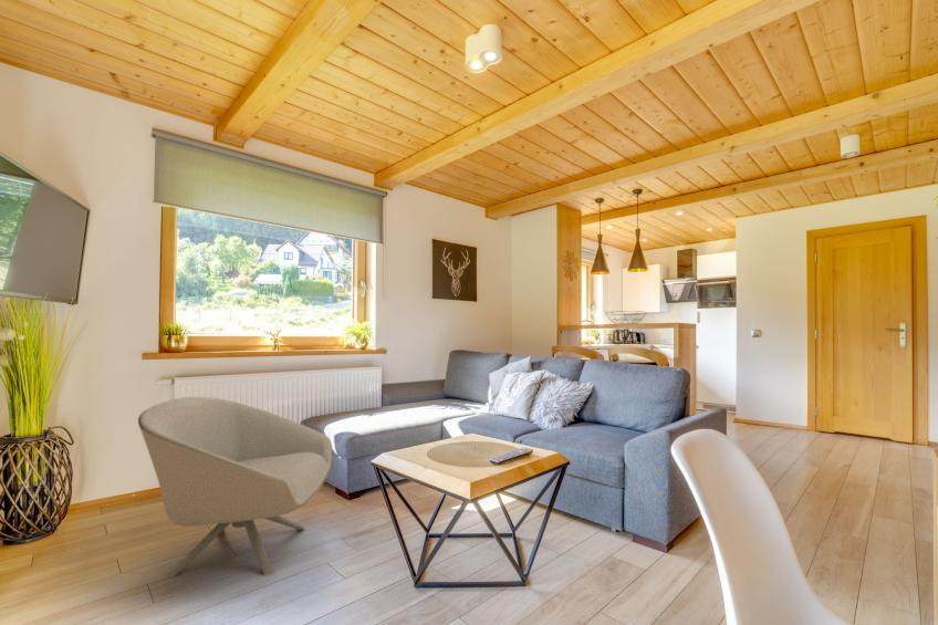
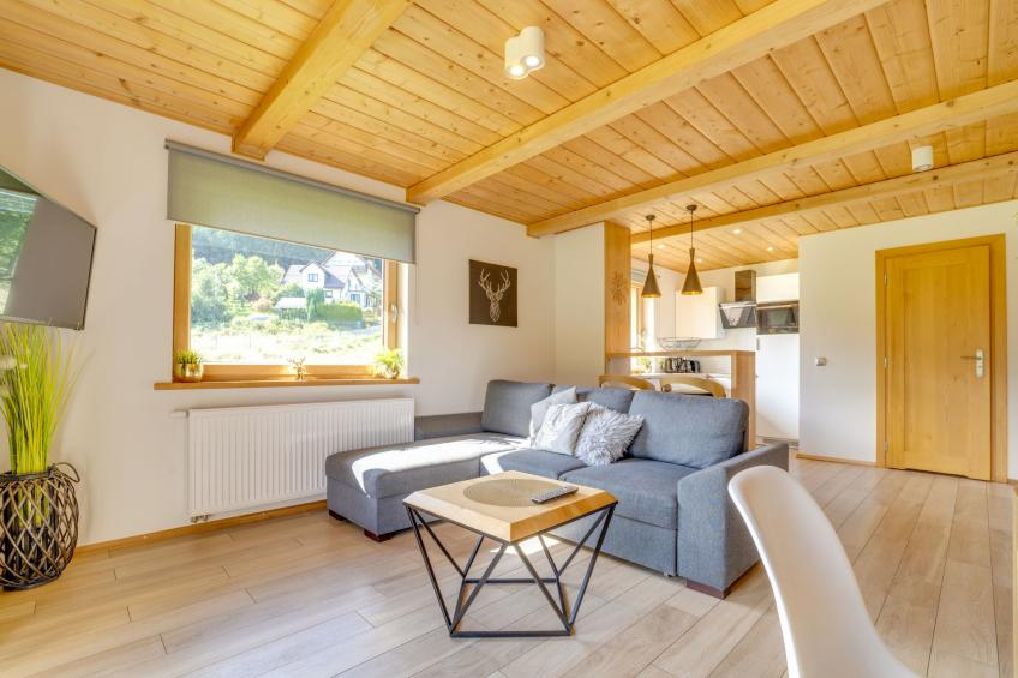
- armchair (251, 475)
